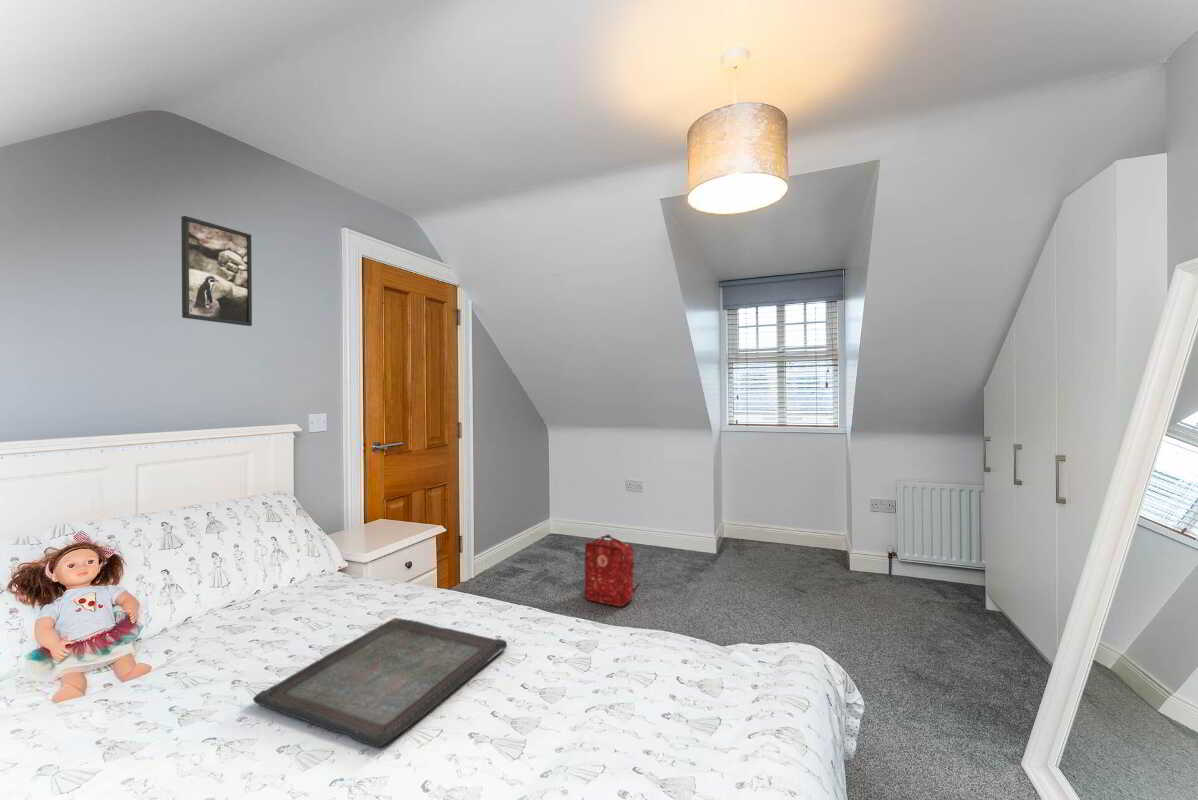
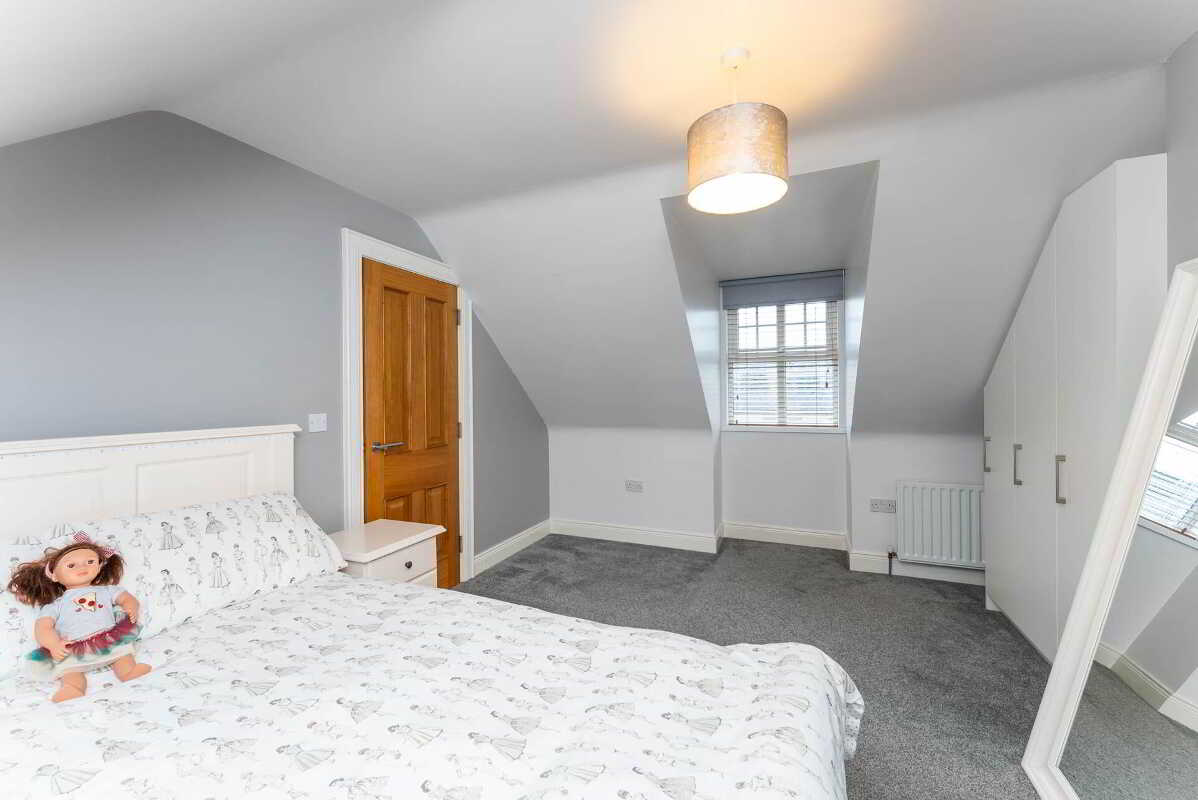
- serving tray (390, 668)
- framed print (218, 274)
- backpack (609, 566)
